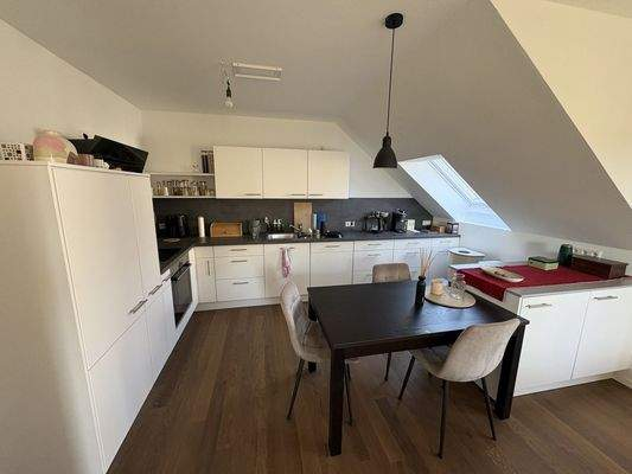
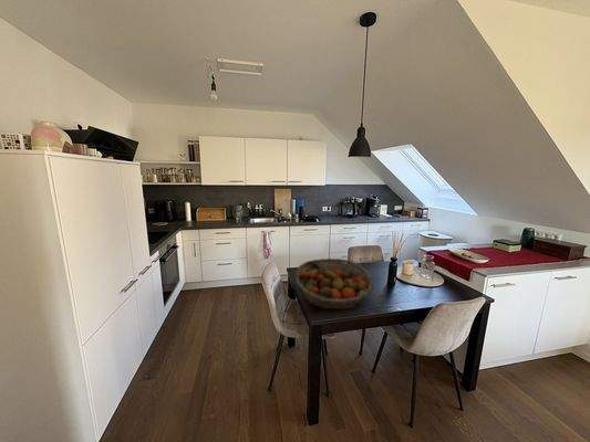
+ fruit basket (333, 282)
